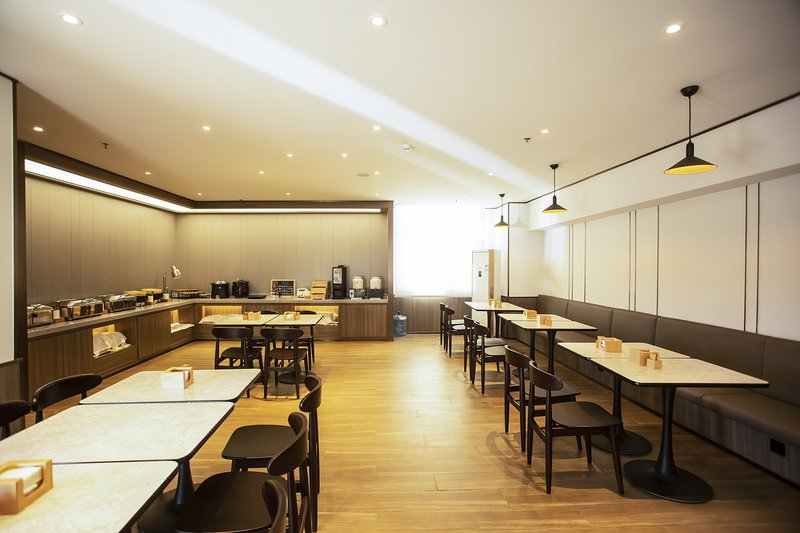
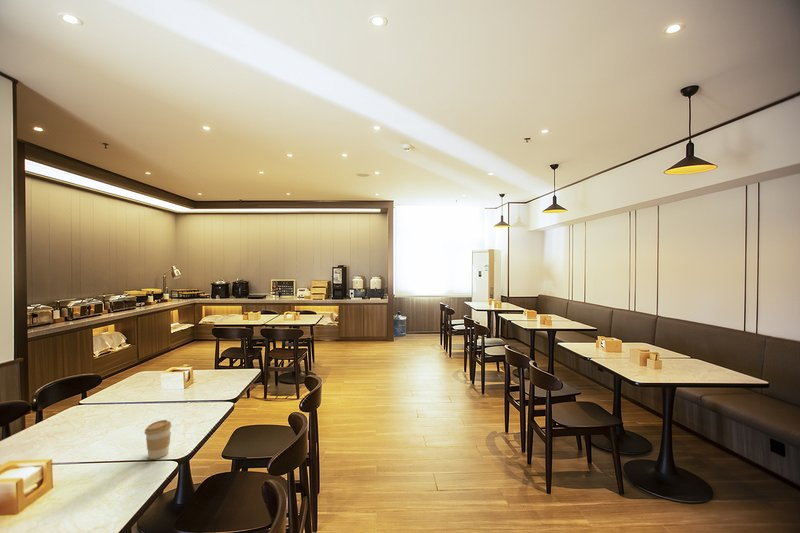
+ coffee cup (158, 438)
